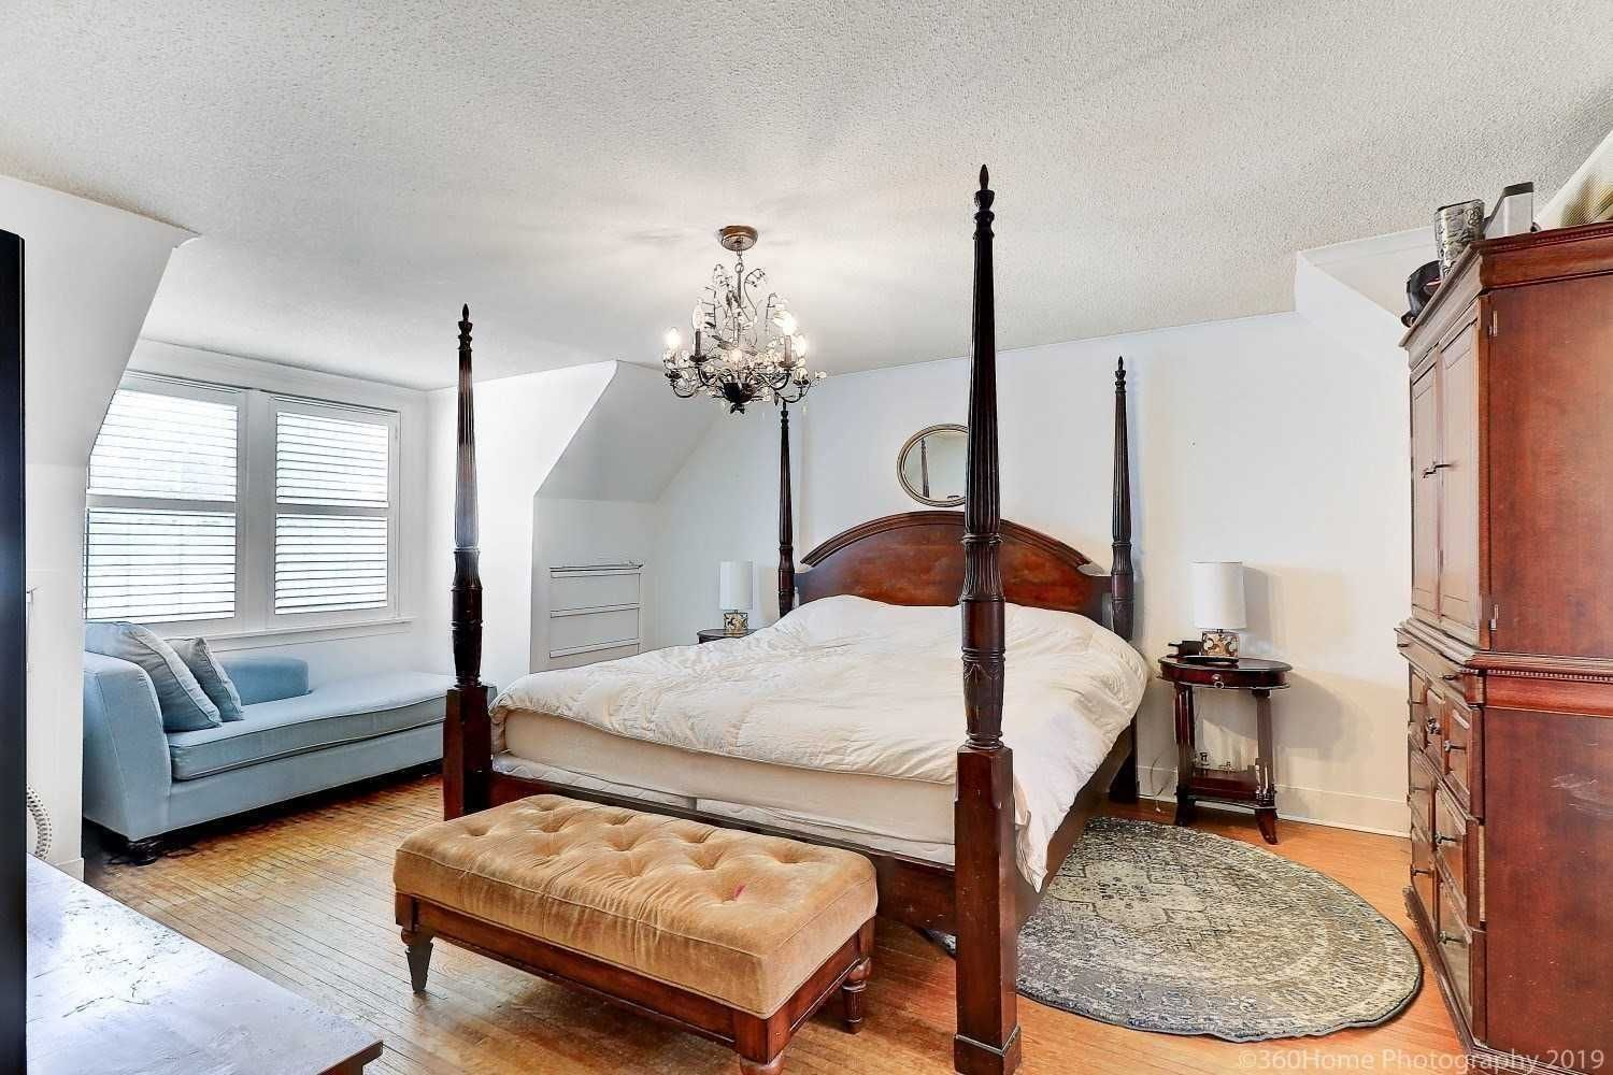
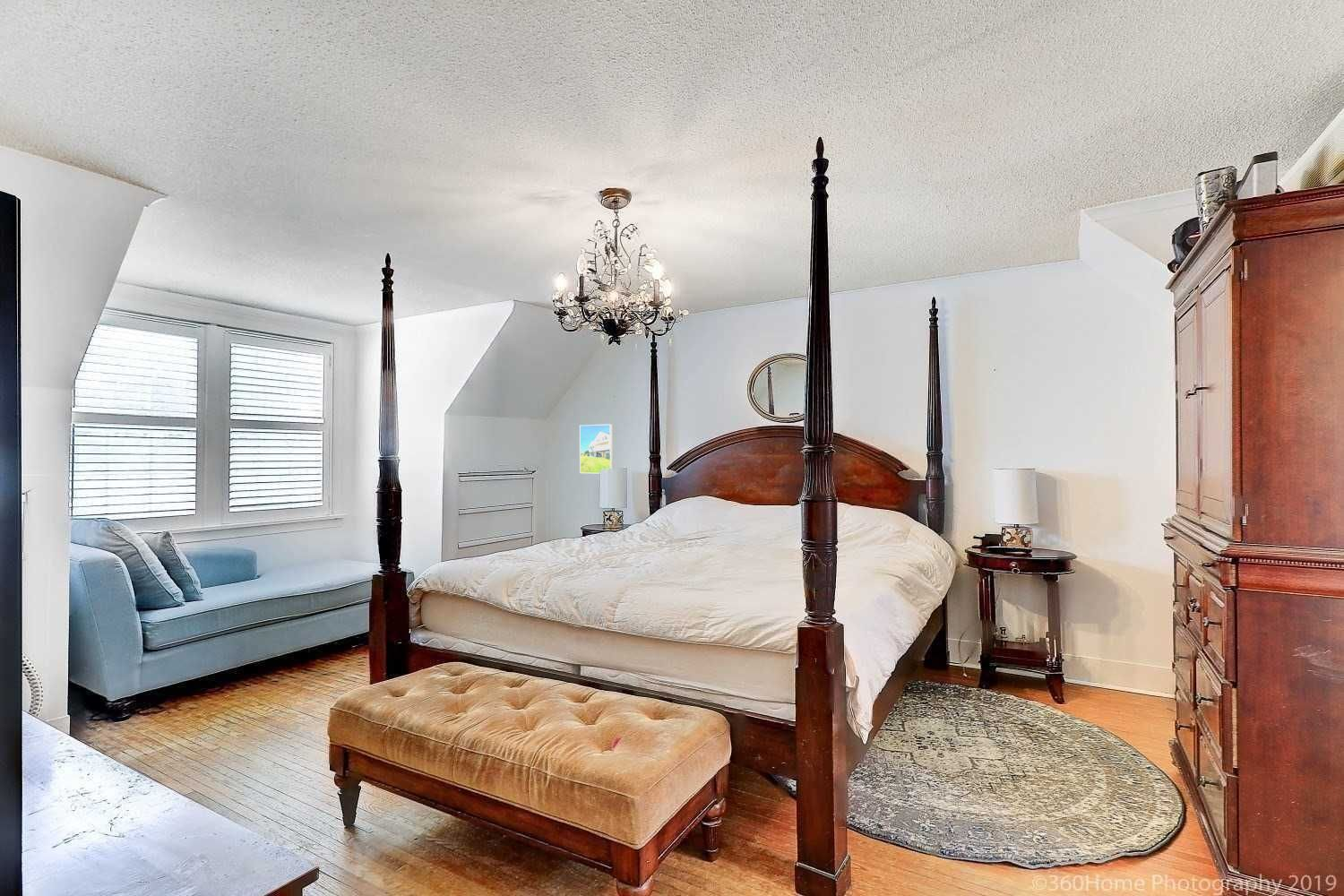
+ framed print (596, 449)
